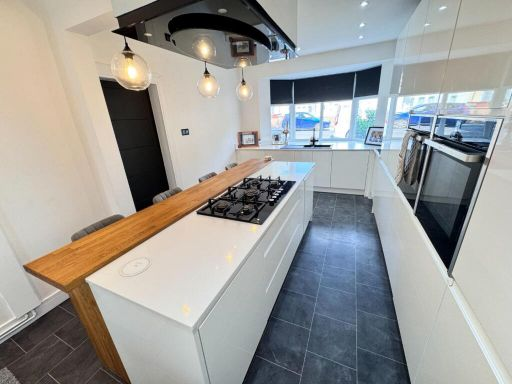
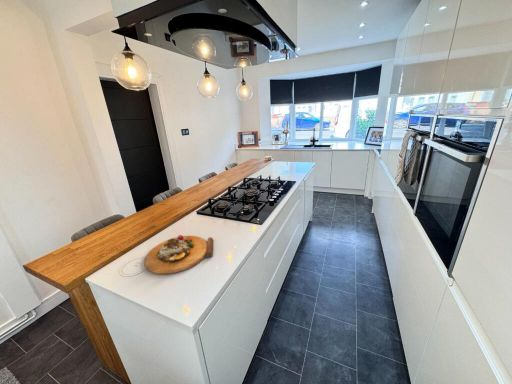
+ cutting board (180, 246)
